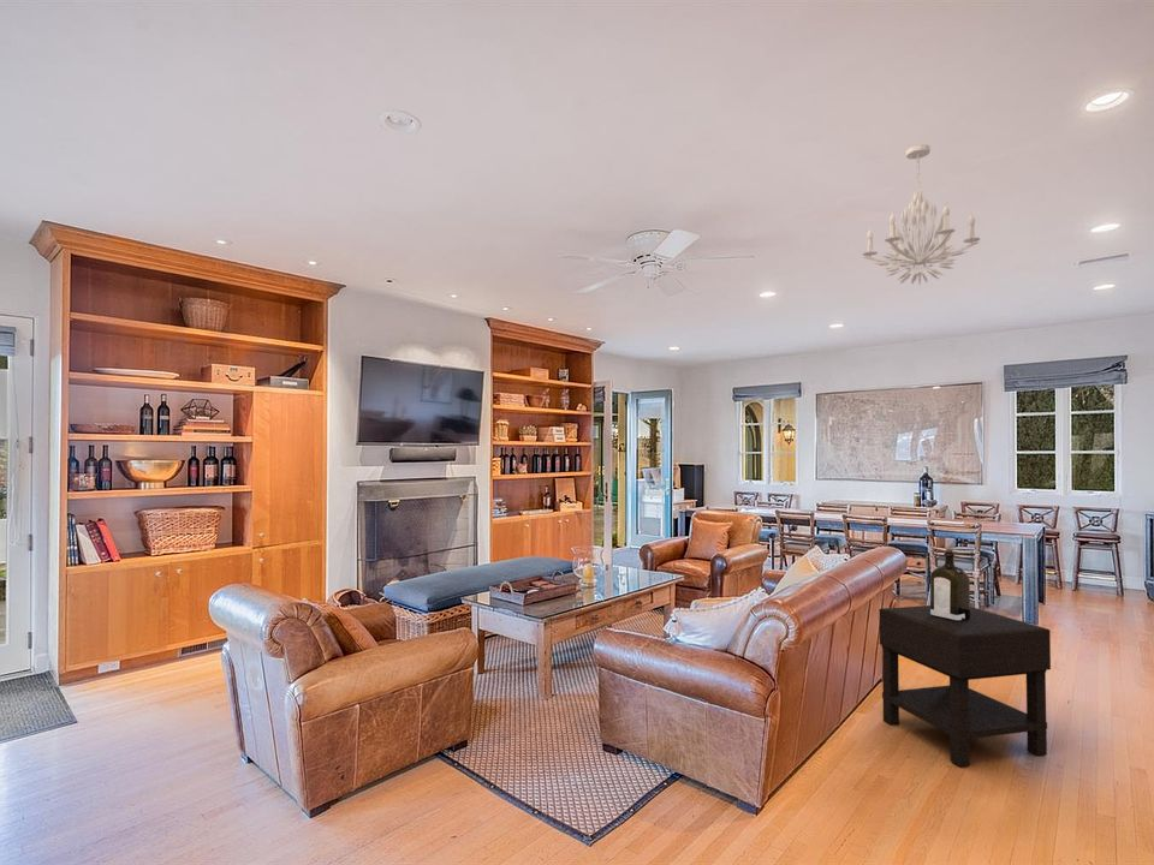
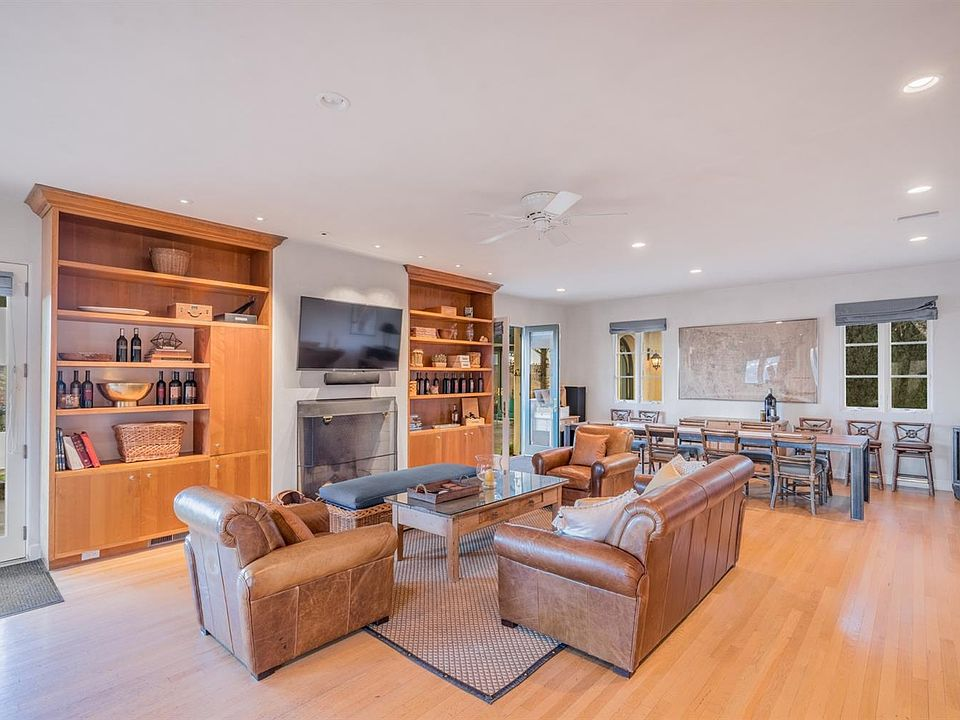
- nightstand (959, 676)
- chandelier (918, 217)
- liquor (950, 581)
